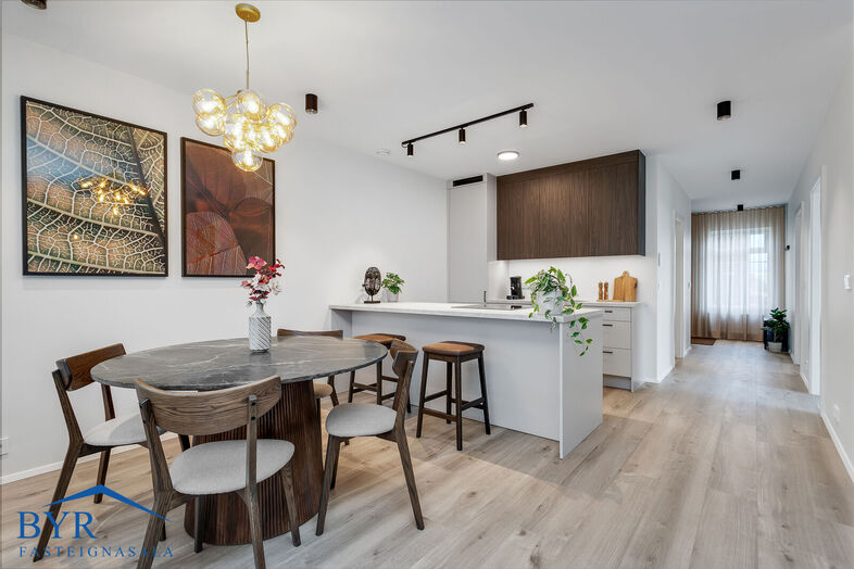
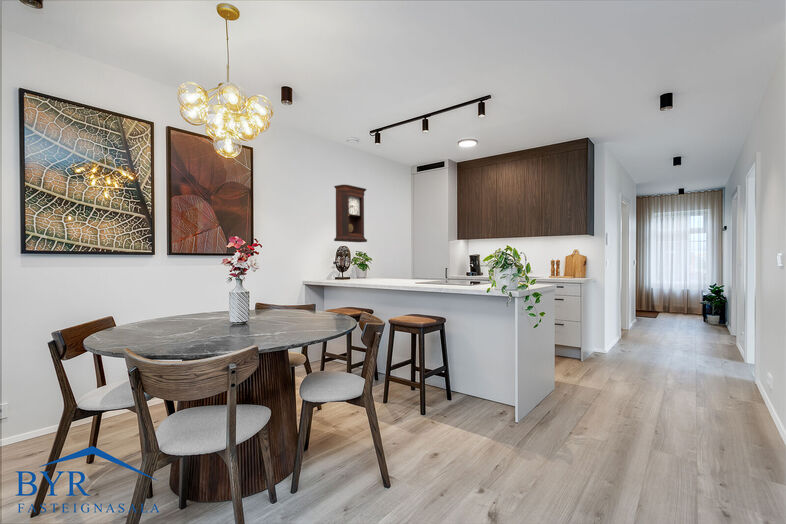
+ pendulum clock (352, 214)
